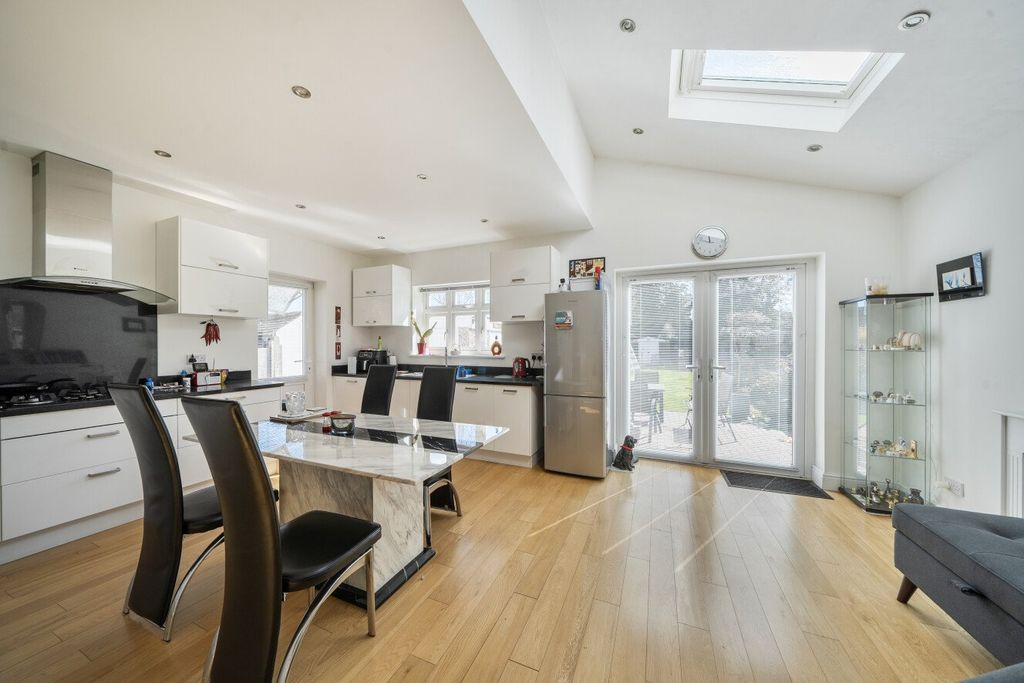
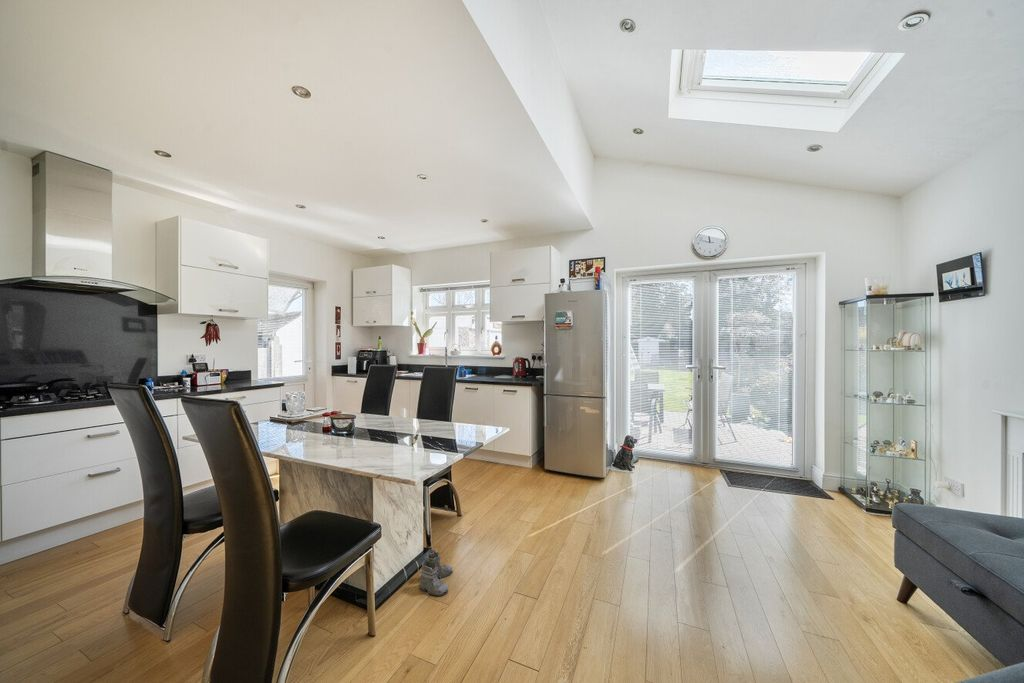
+ boots (436, 571)
